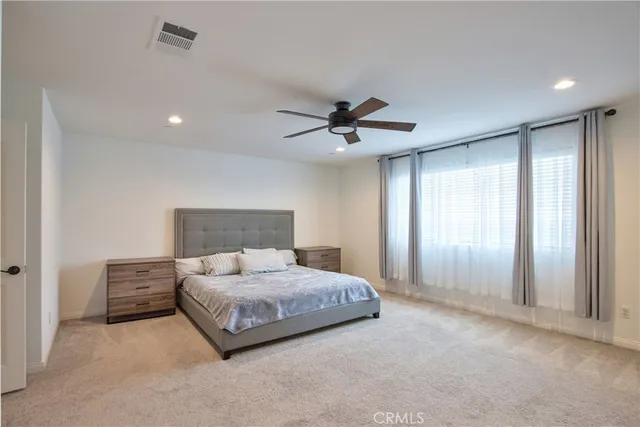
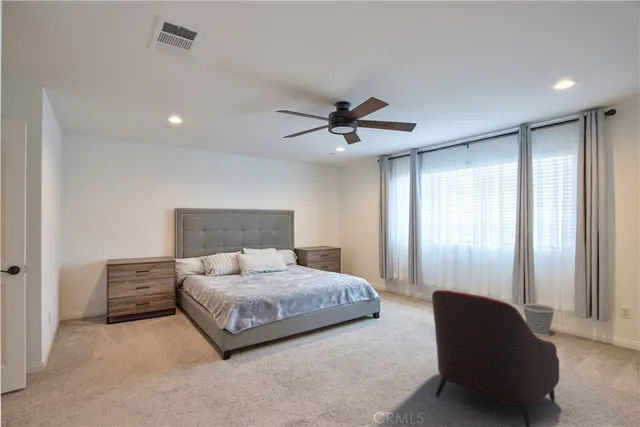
+ armchair (488, 342)
+ wastebasket (538, 320)
